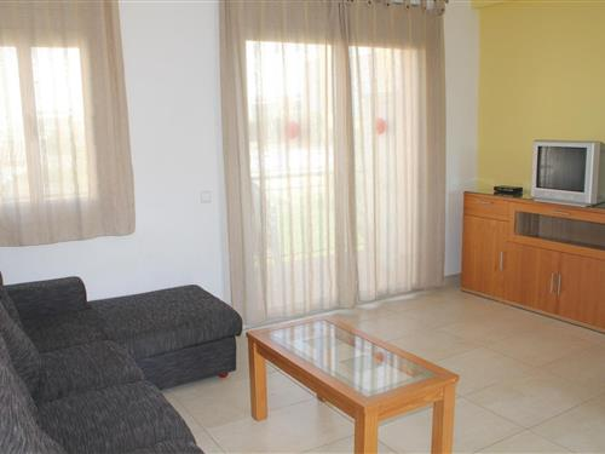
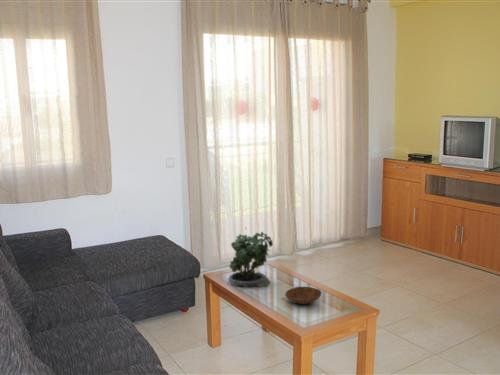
+ potted plant (249, 255)
+ bowl (303, 297)
